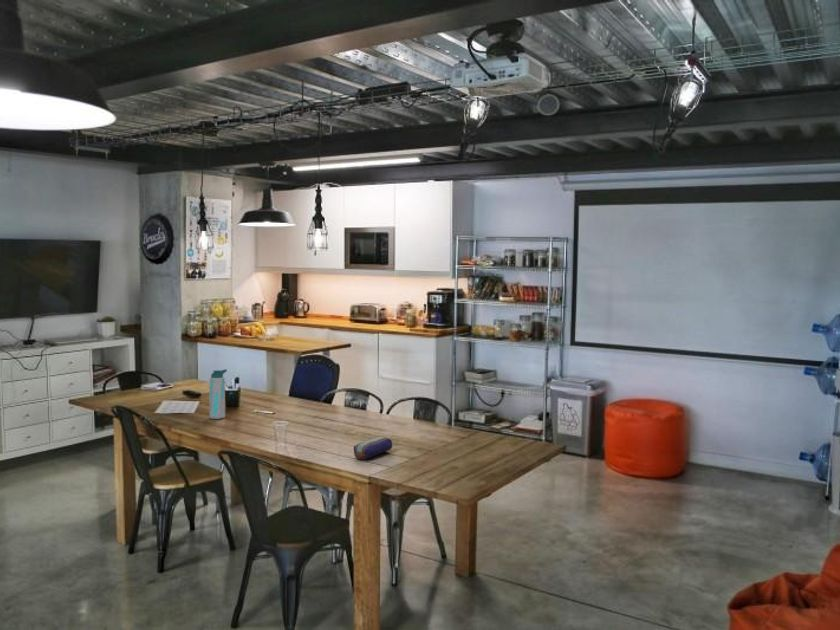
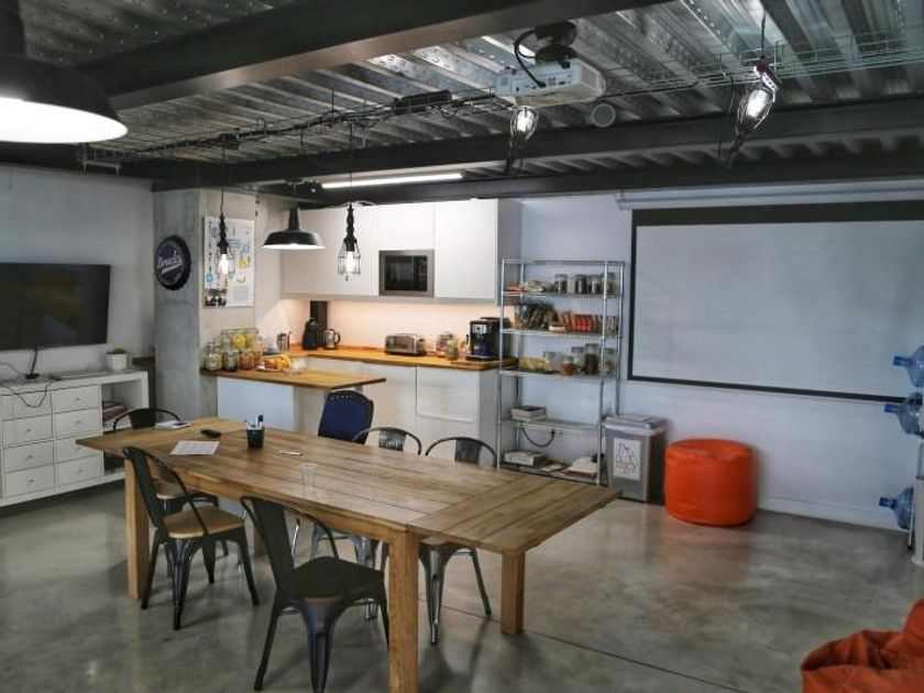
- pencil case (373, 447)
- water bottle (218, 393)
